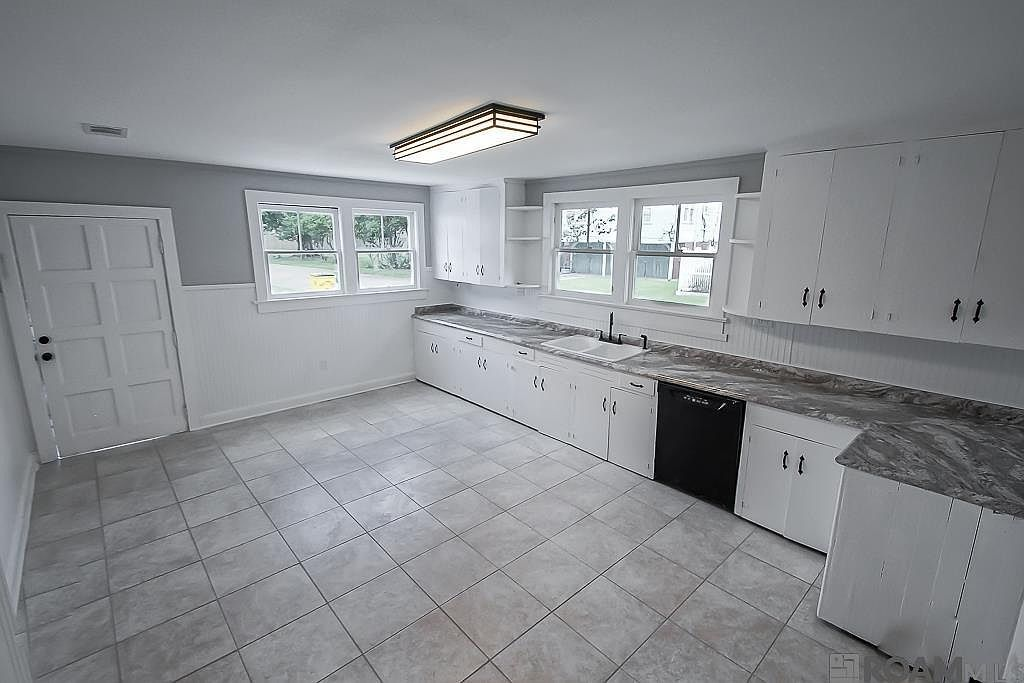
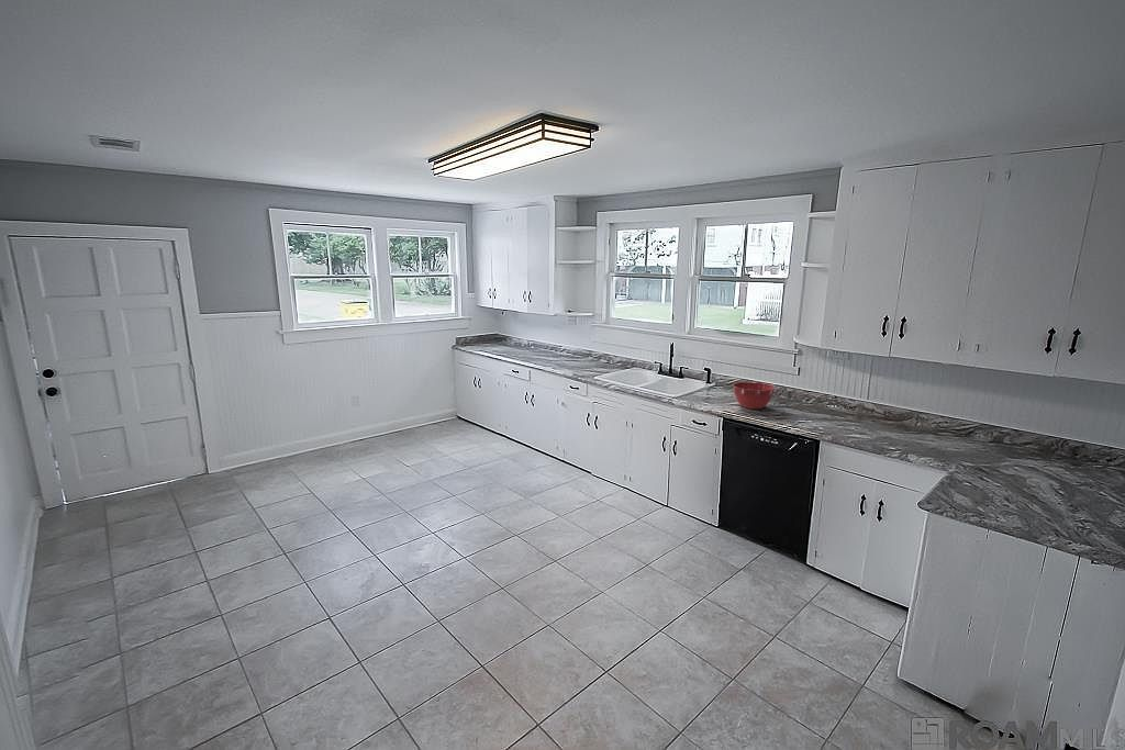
+ mixing bowl (753, 395)
